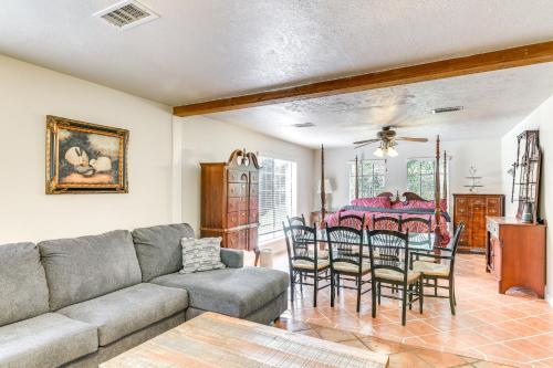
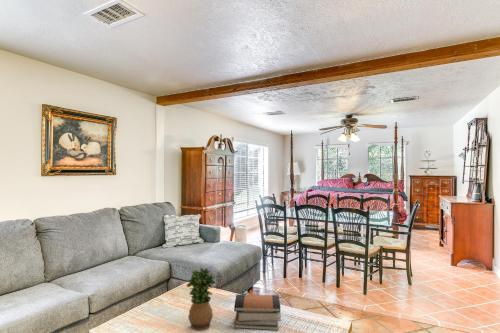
+ book stack (257, 311)
+ potted plant (201, 295)
